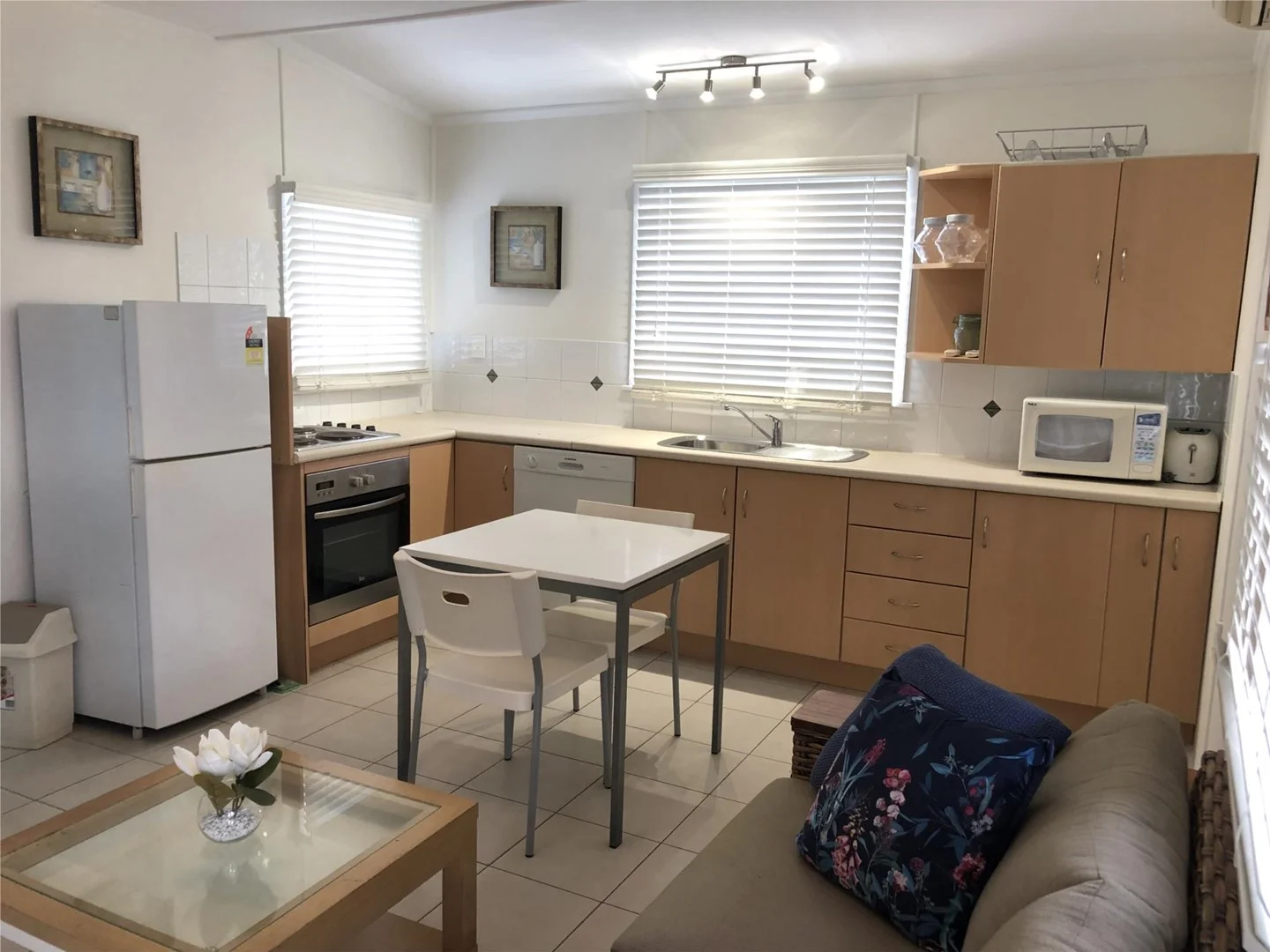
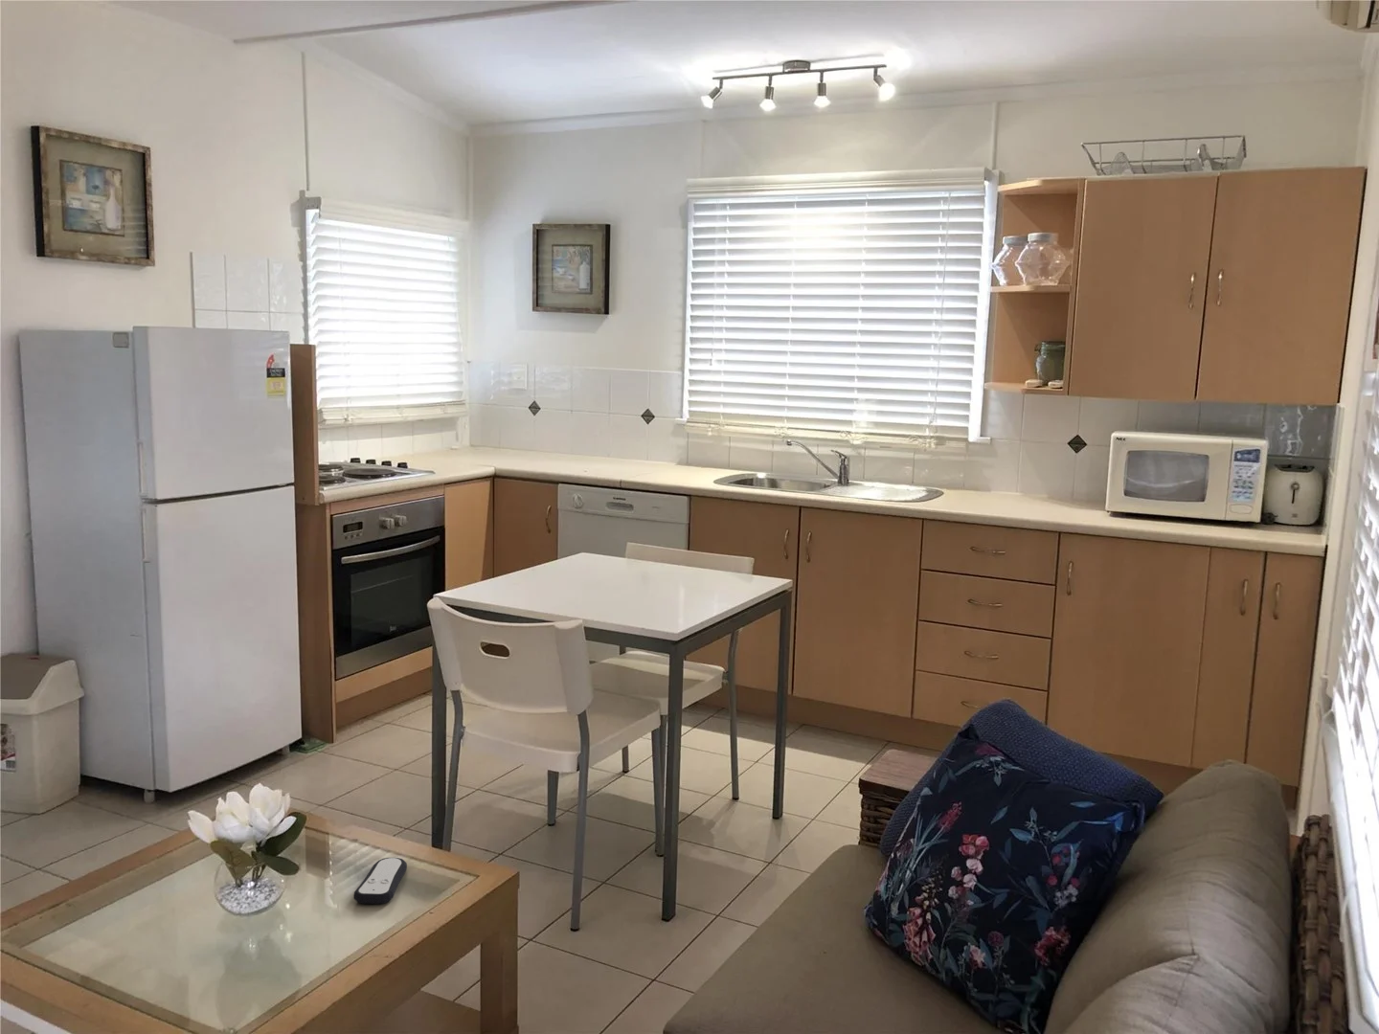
+ remote control (382, 879)
